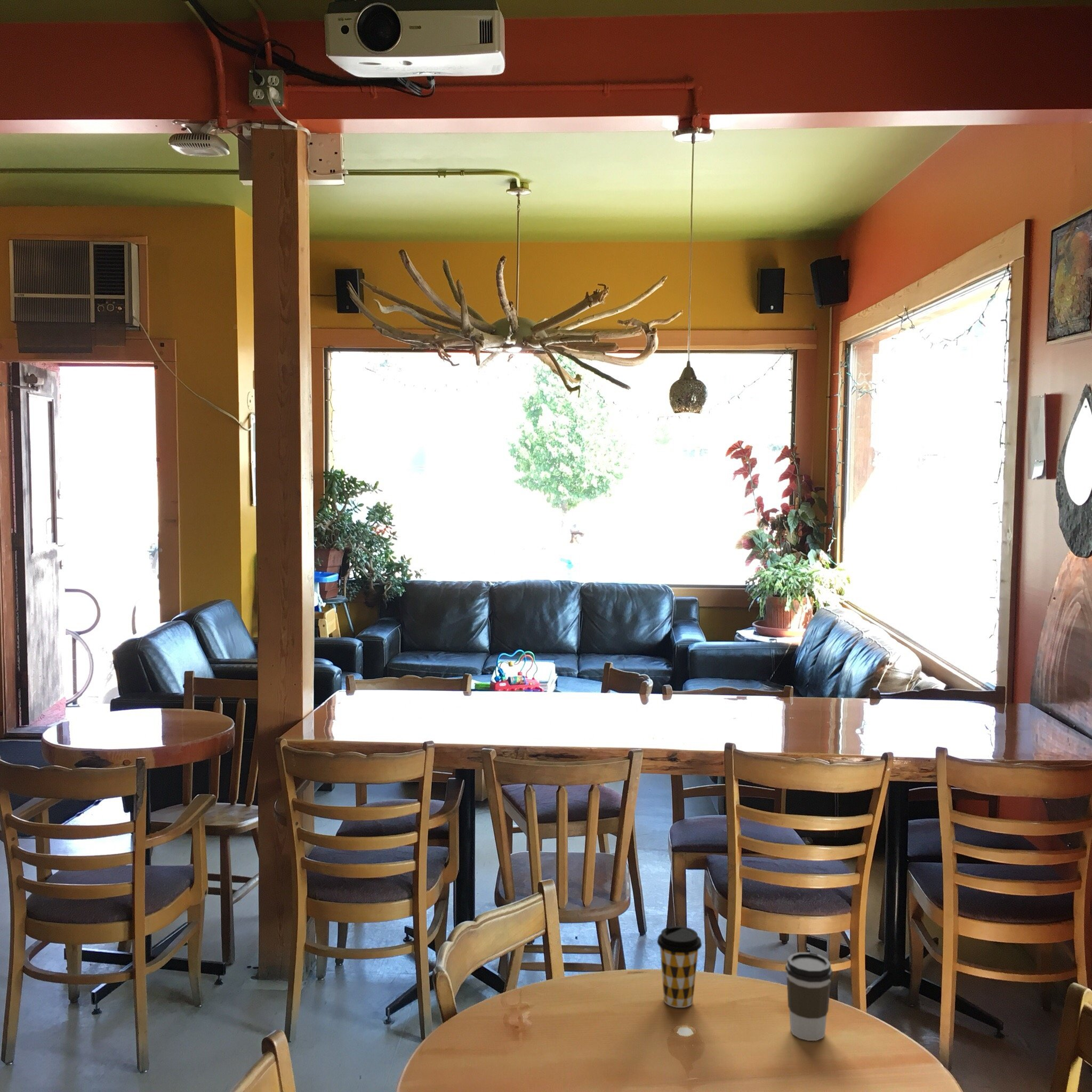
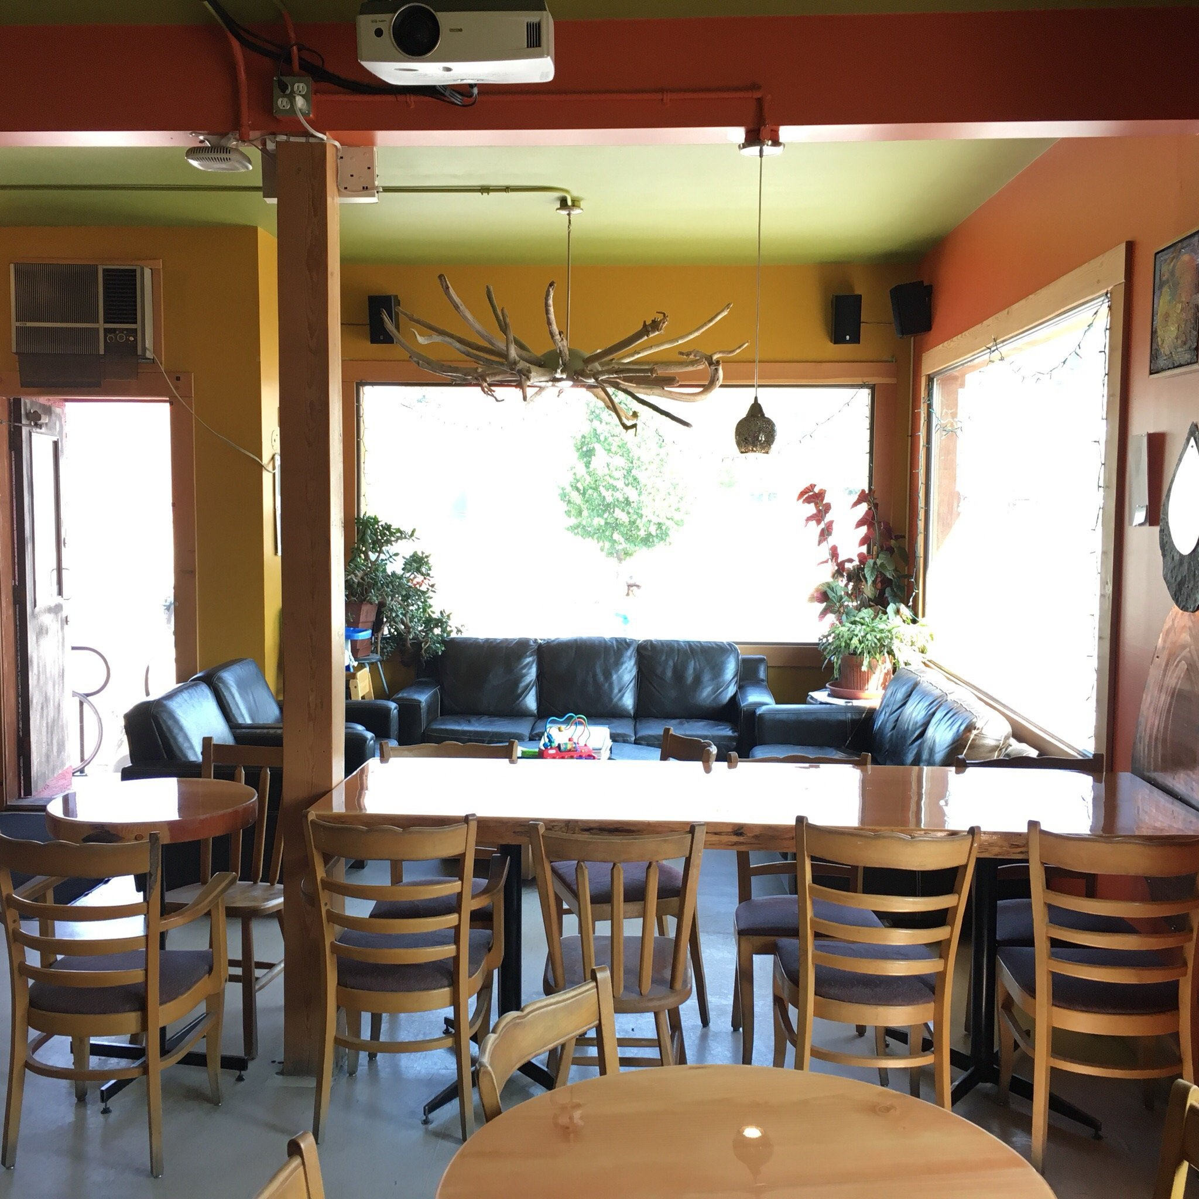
- coffee cup (808, 997)
- coffee cup (679, 967)
